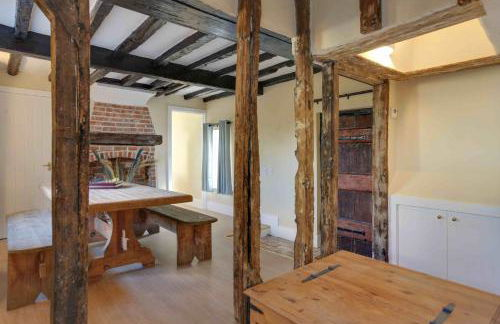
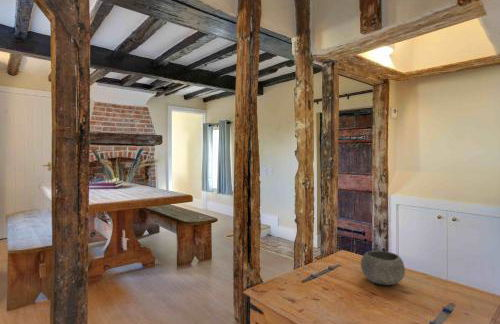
+ bowl (382, 268)
